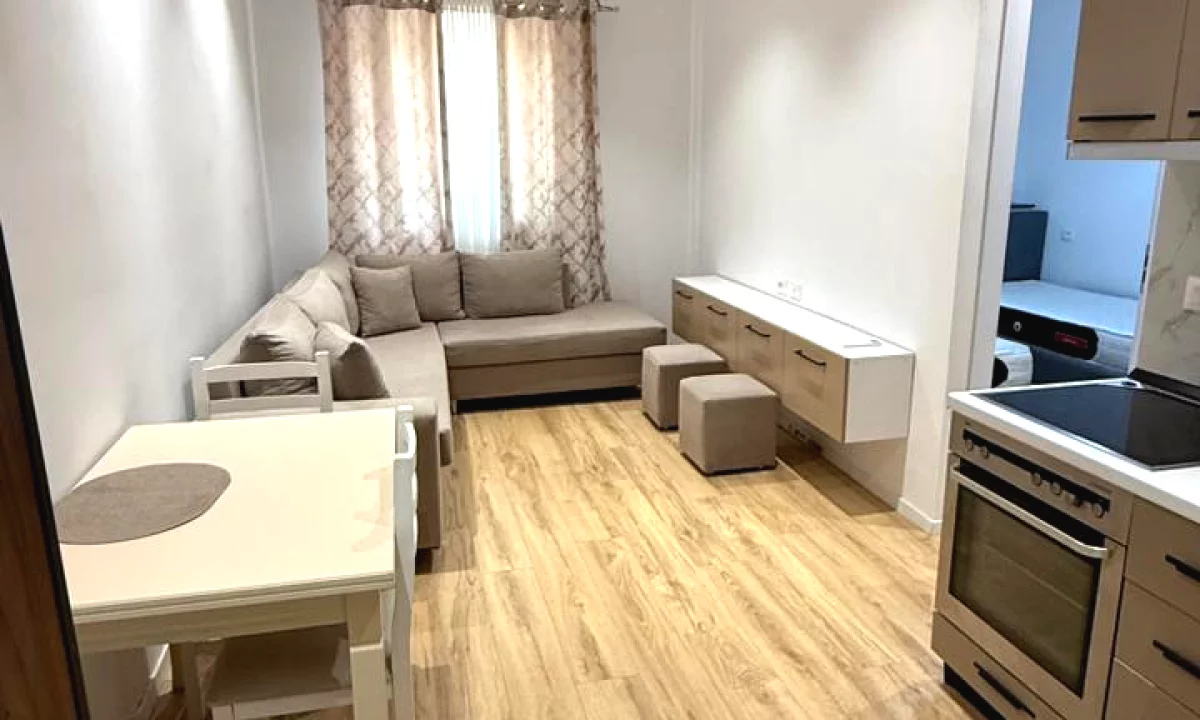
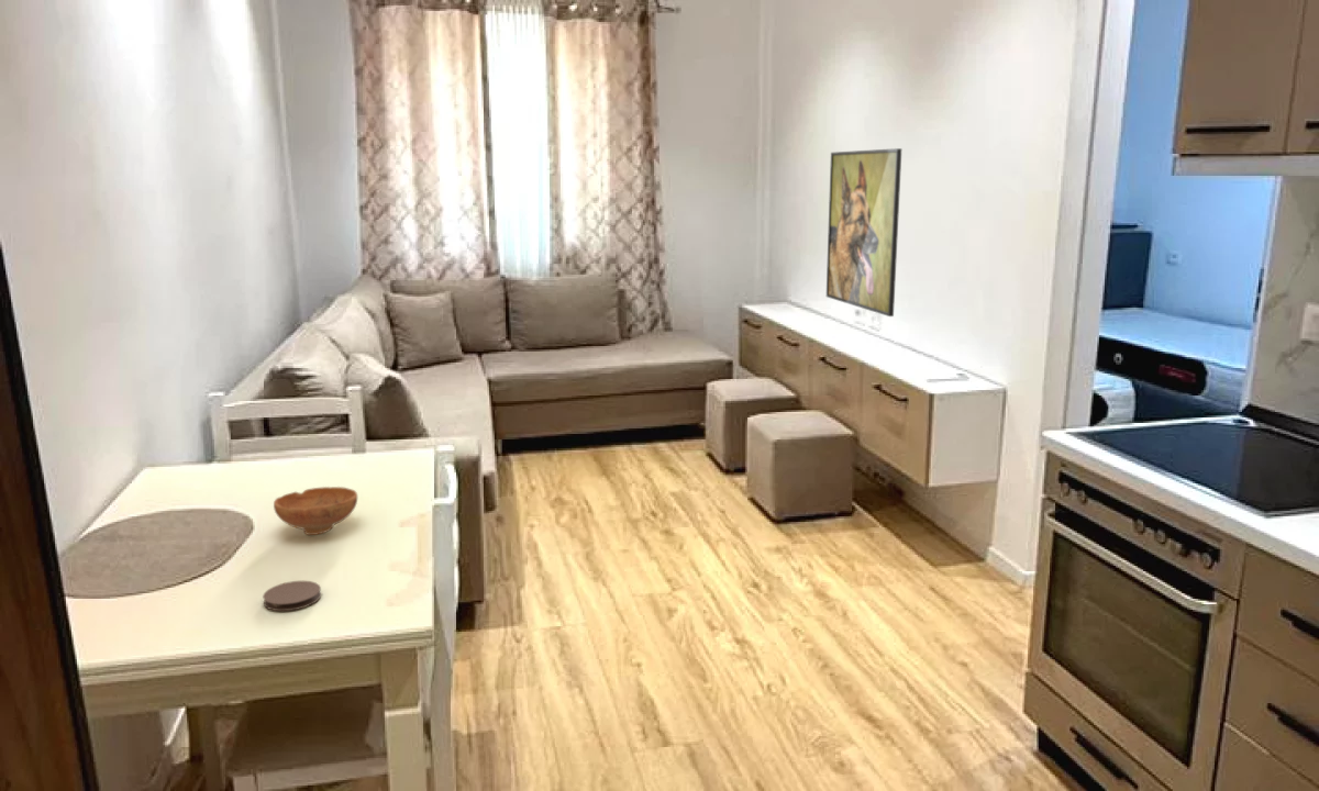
+ bowl (317, 512)
+ coaster (292, 594)
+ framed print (860, 230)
